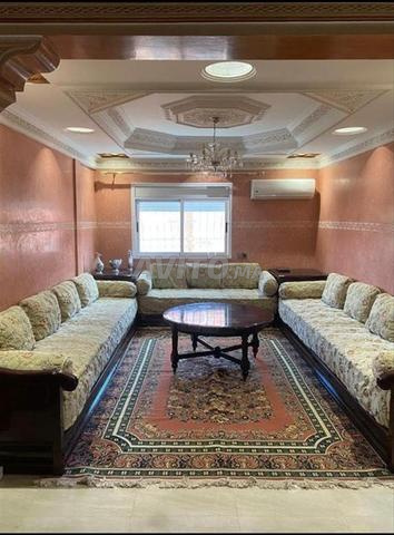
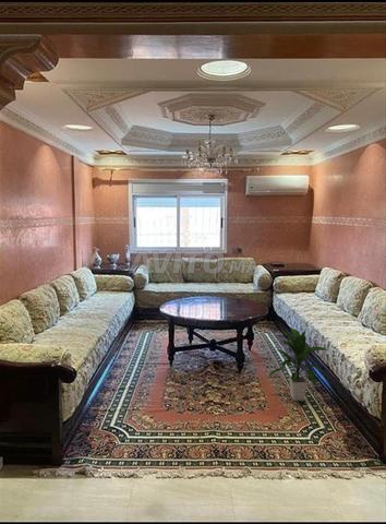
+ indoor plant (295, 362)
